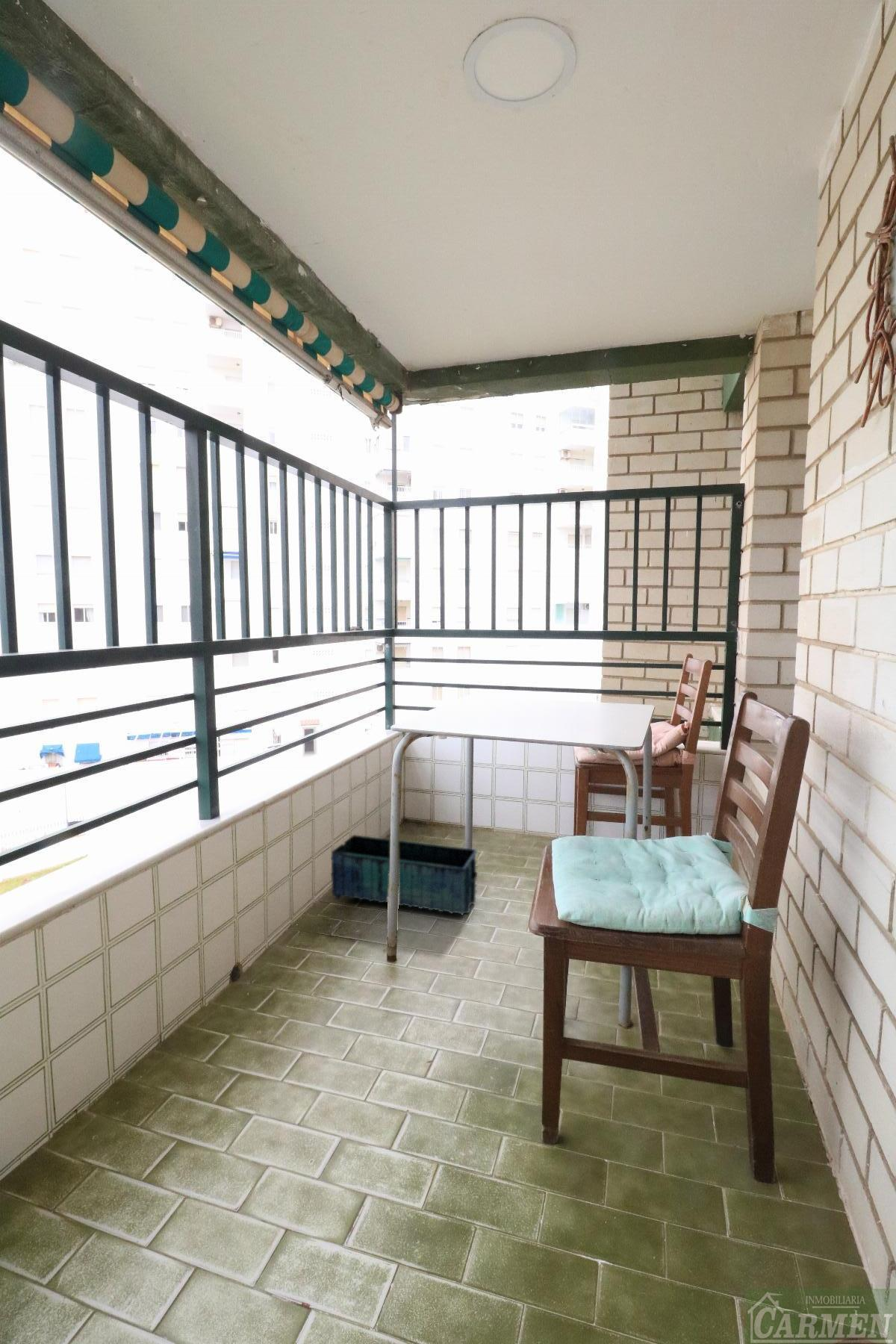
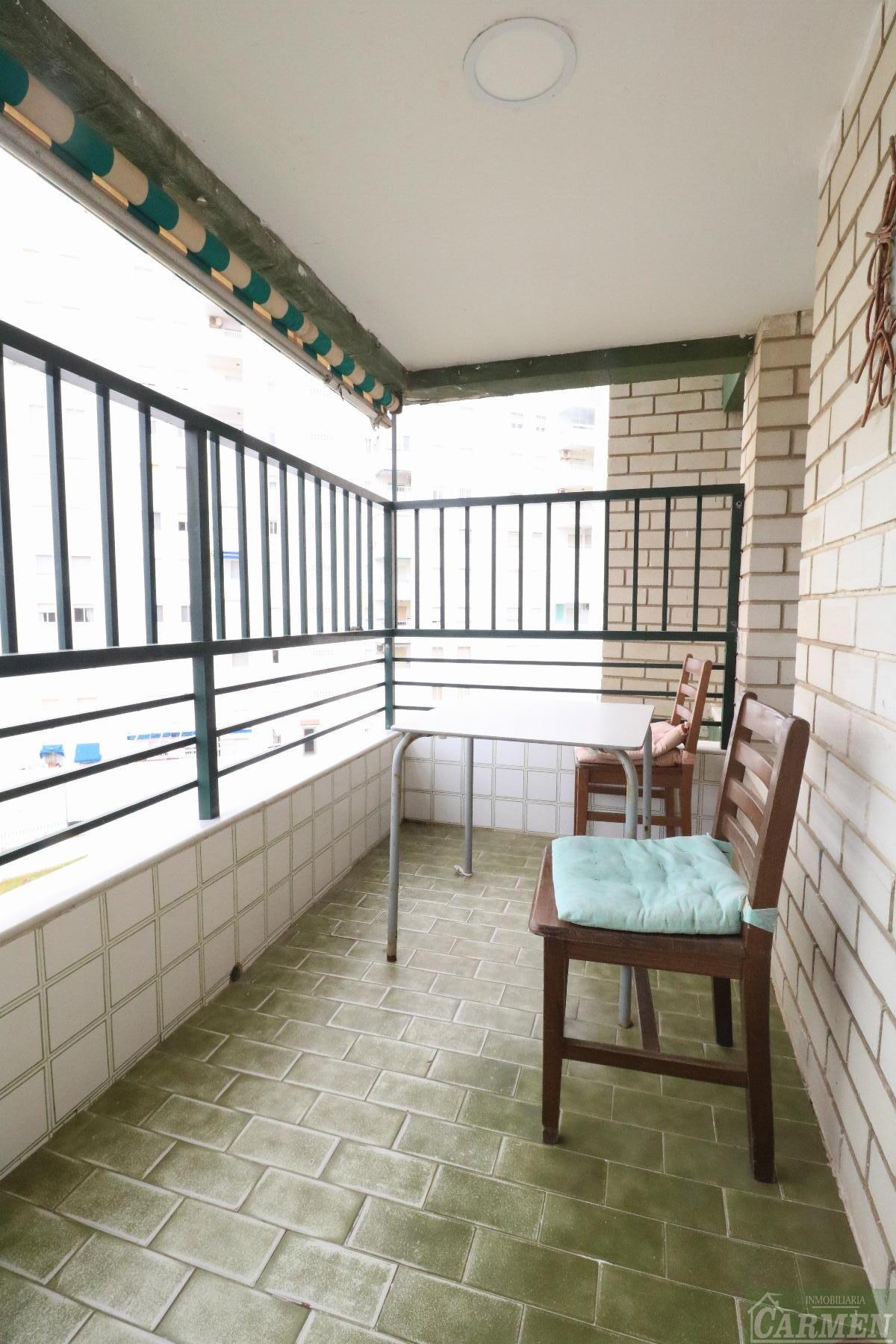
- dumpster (407, 875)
